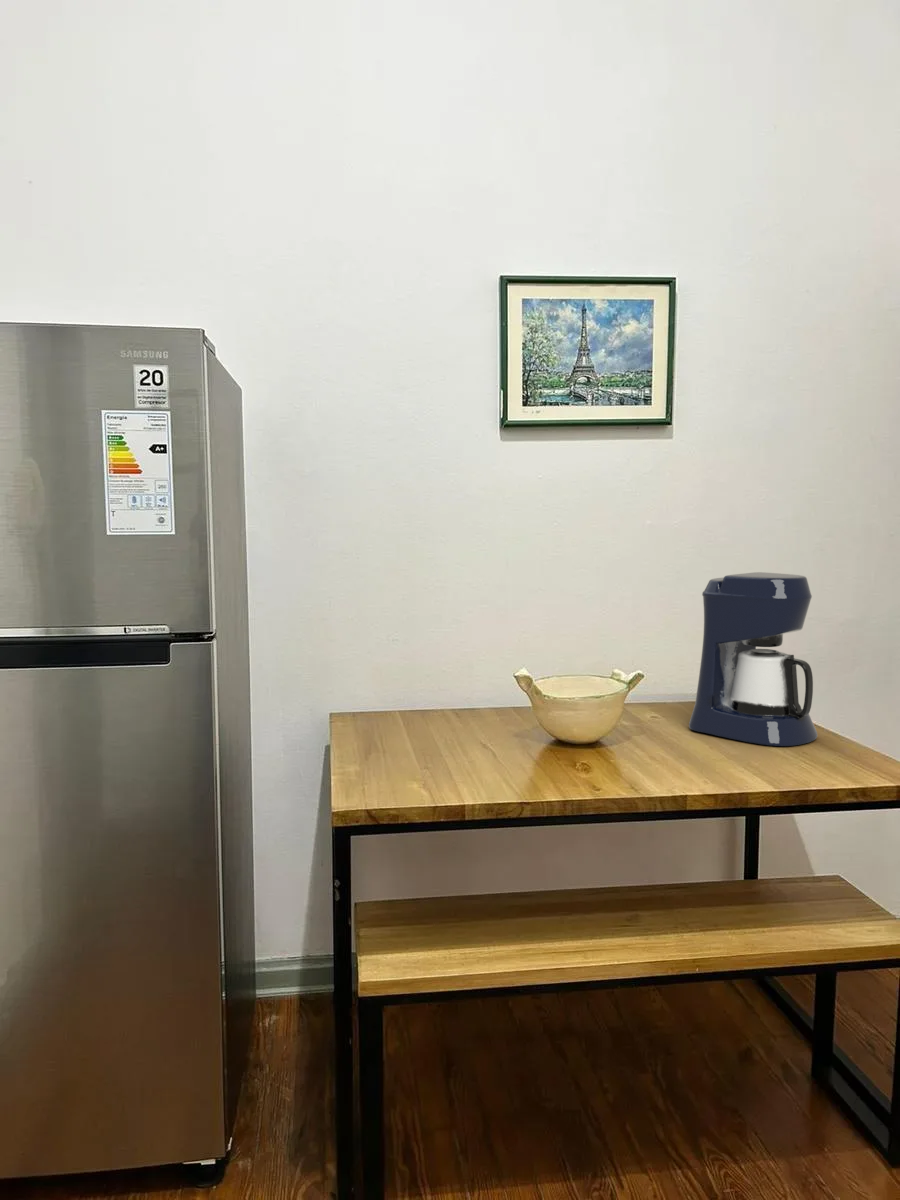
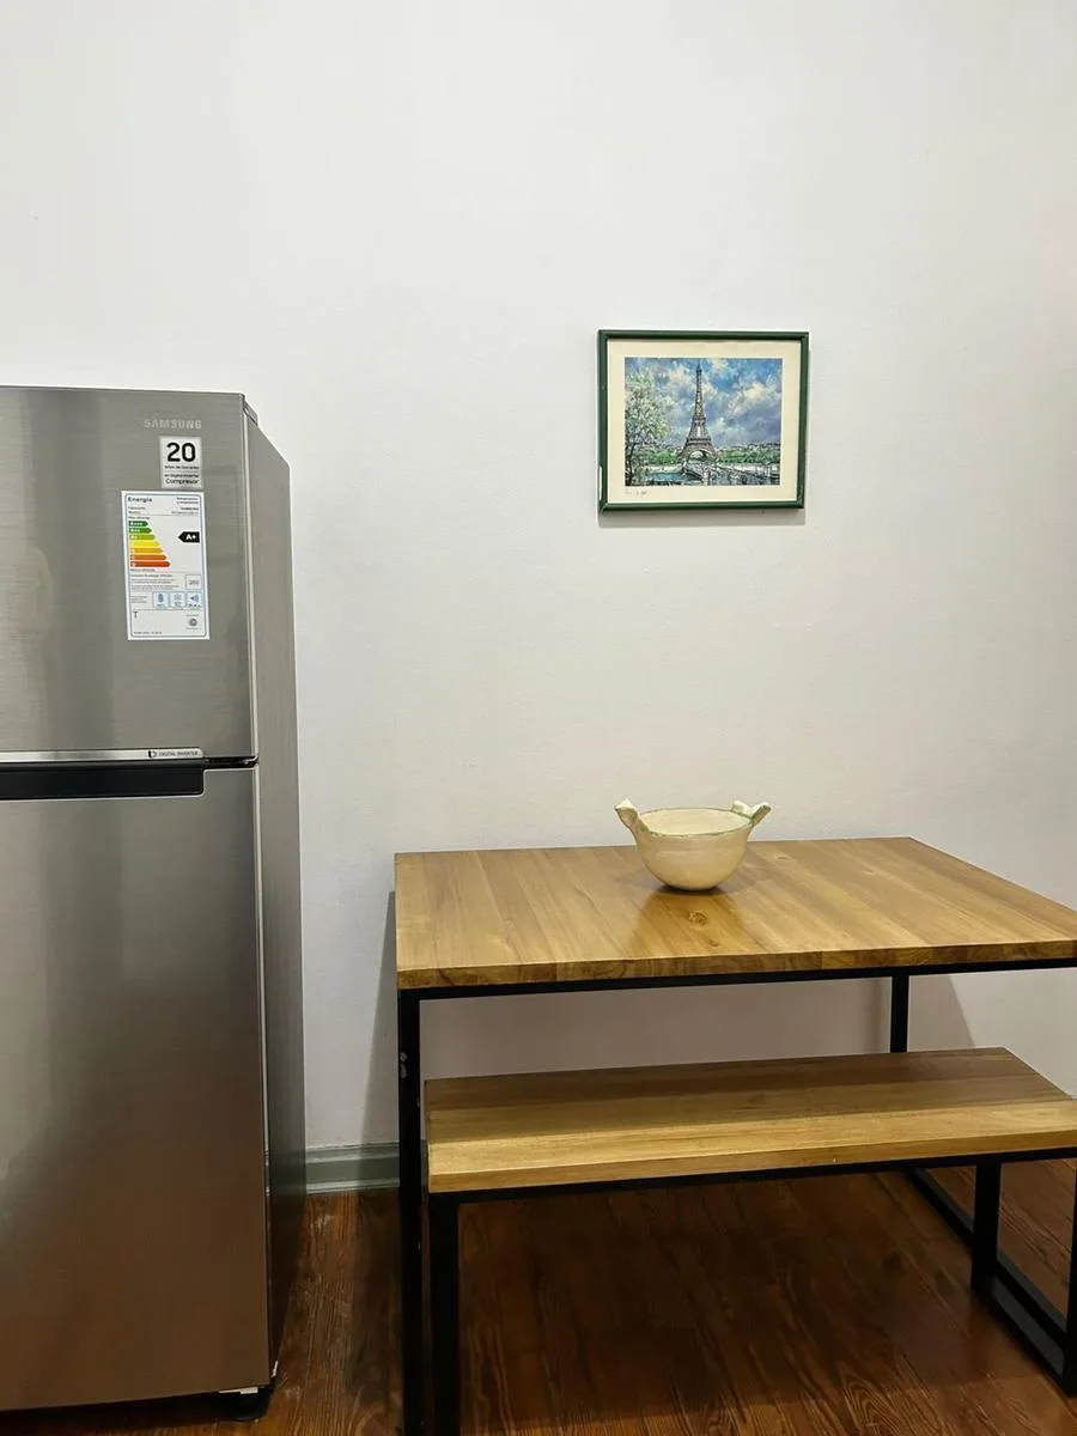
- coffee maker (755, 653)
